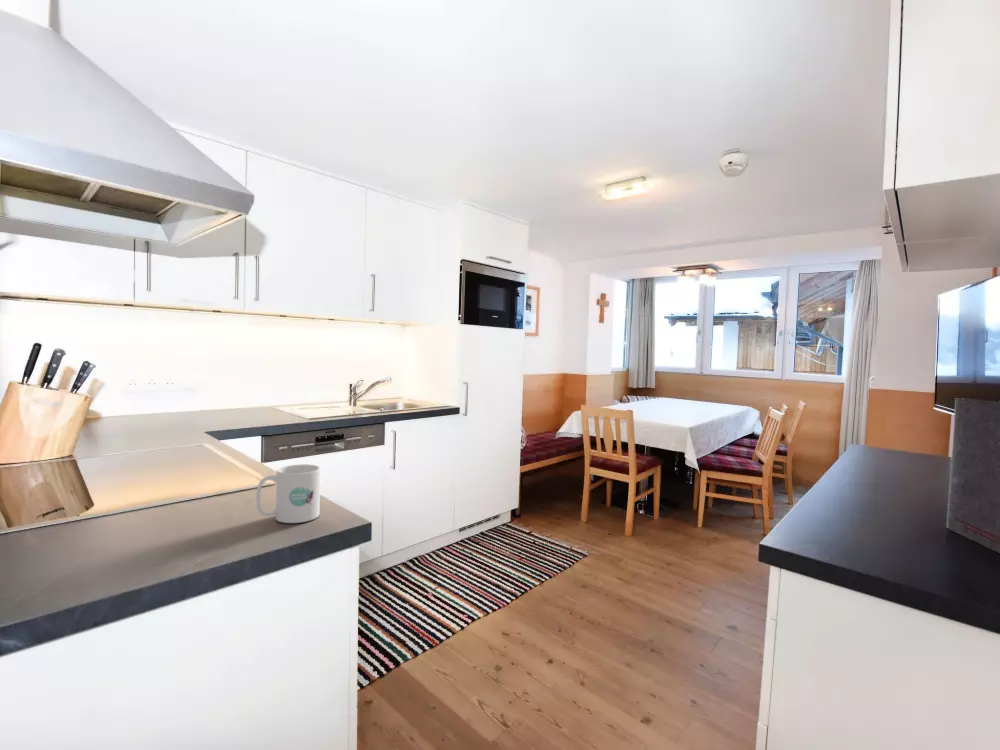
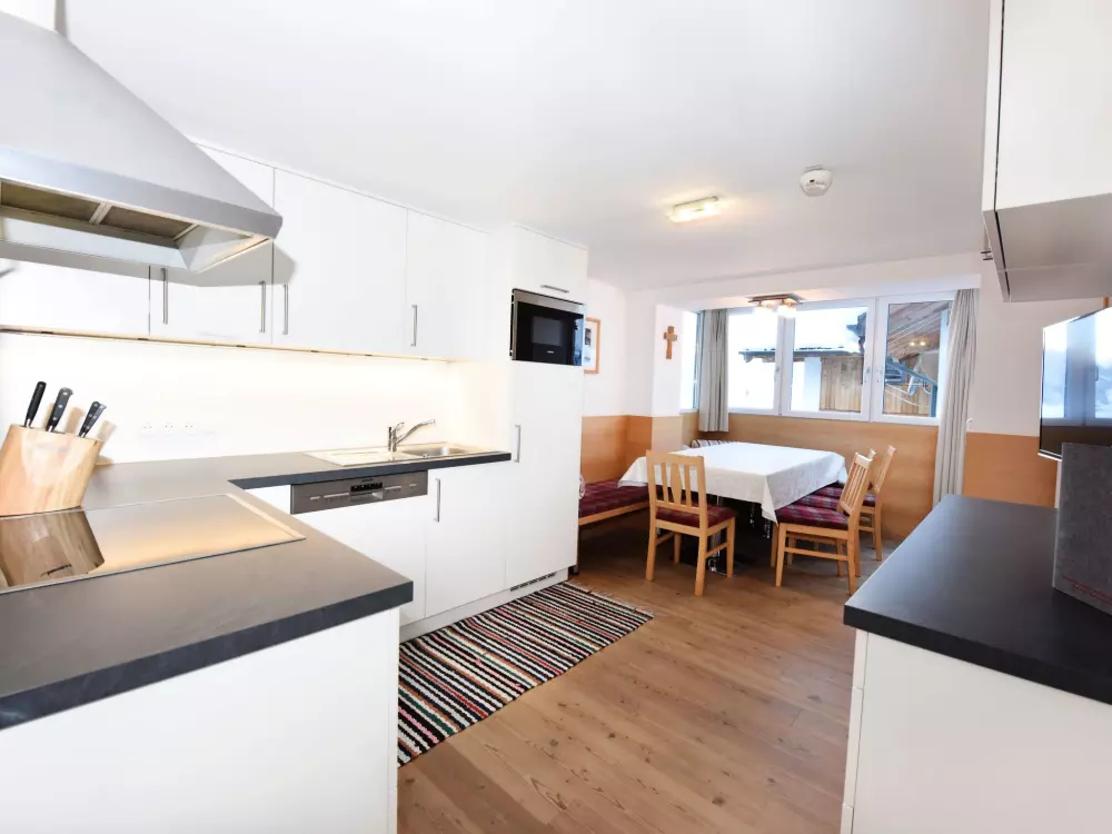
- mug (288, 493)
